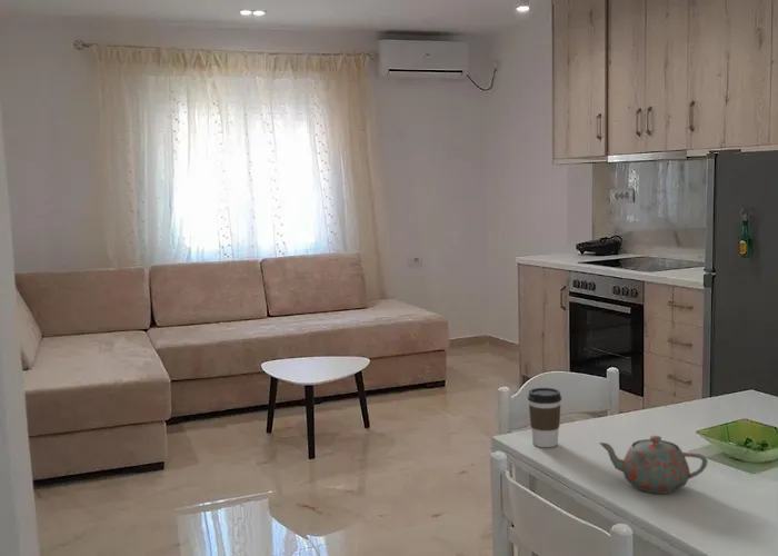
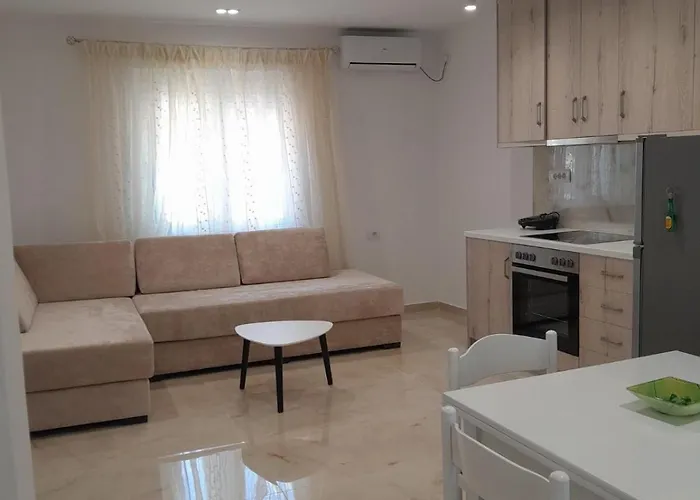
- teapot (651, 460)
- coffee cup (545, 417)
